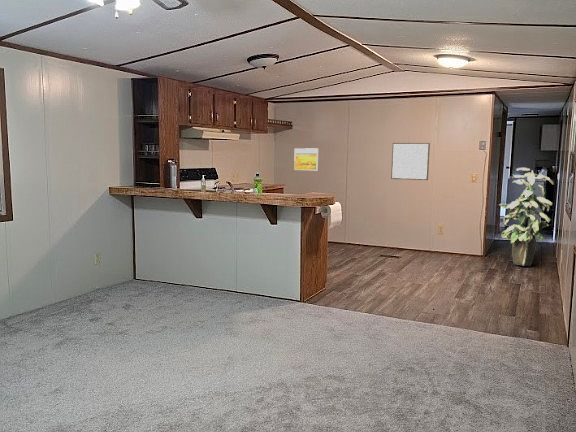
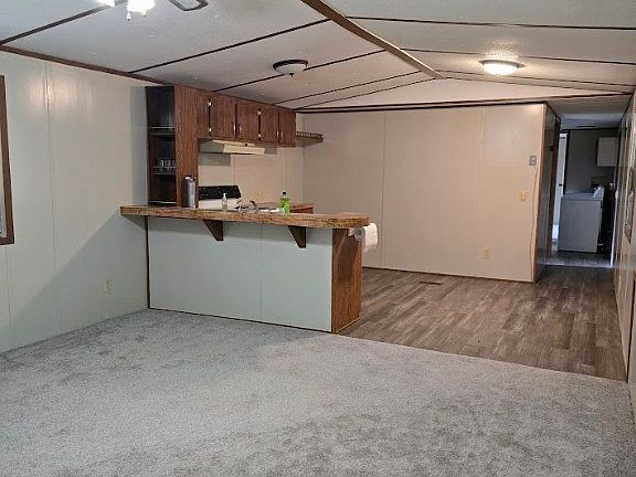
- indoor plant (524, 216)
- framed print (306, 159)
- wall art (410, 161)
